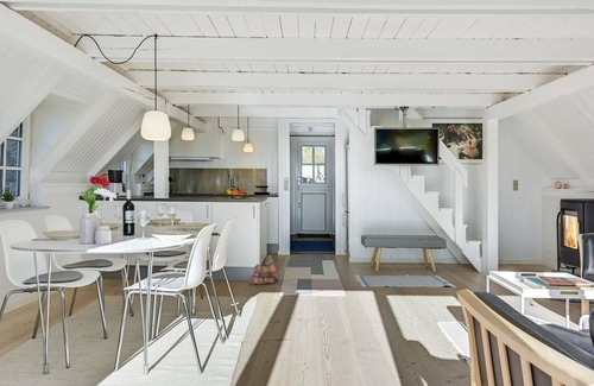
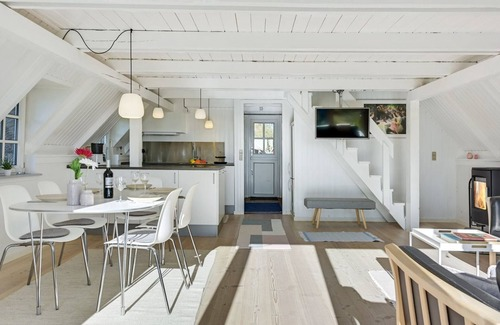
- boots (261, 272)
